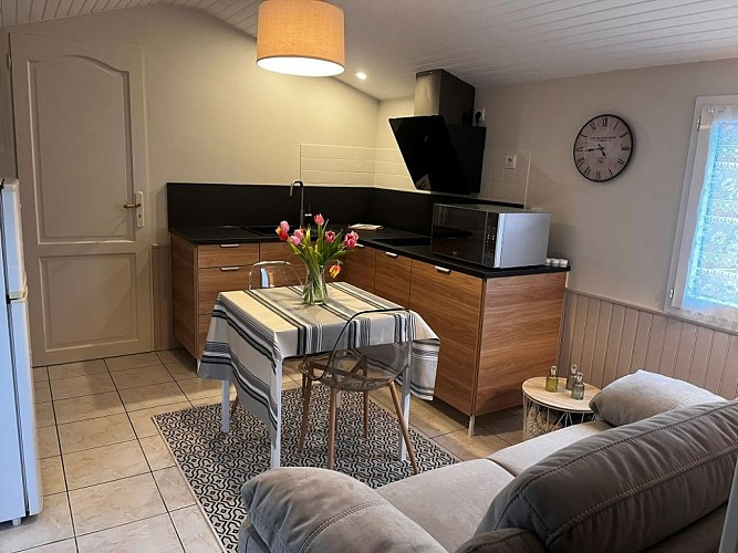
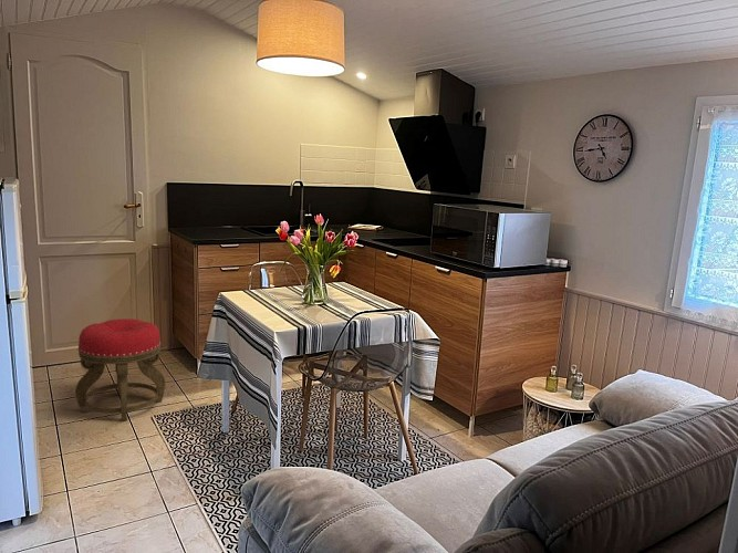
+ stool (121, 366)
